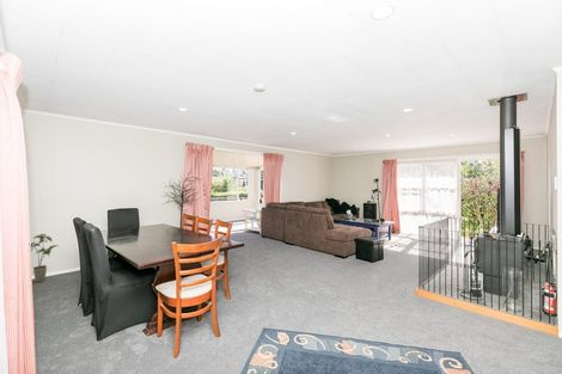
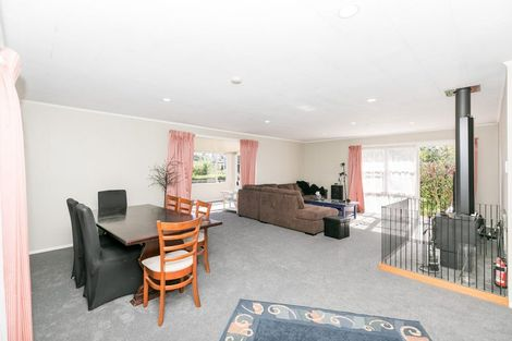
- house plant (43, 256)
